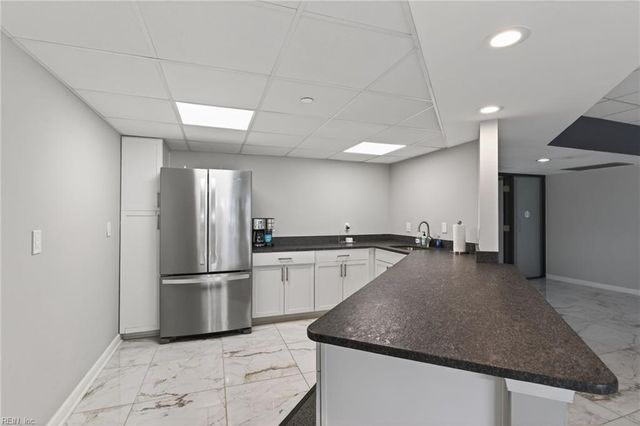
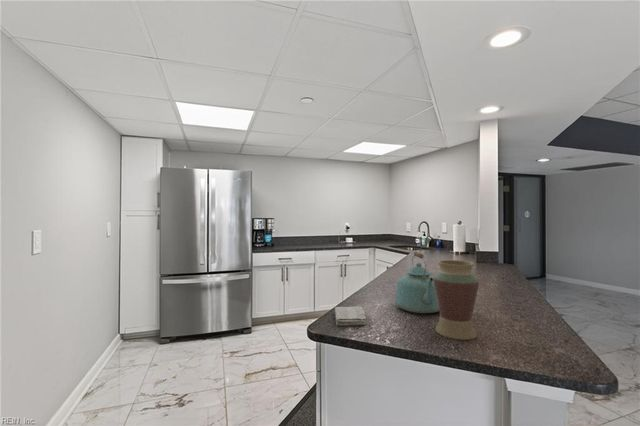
+ vase (455, 297)
+ kettle (420, 281)
+ washcloth (349, 314)
